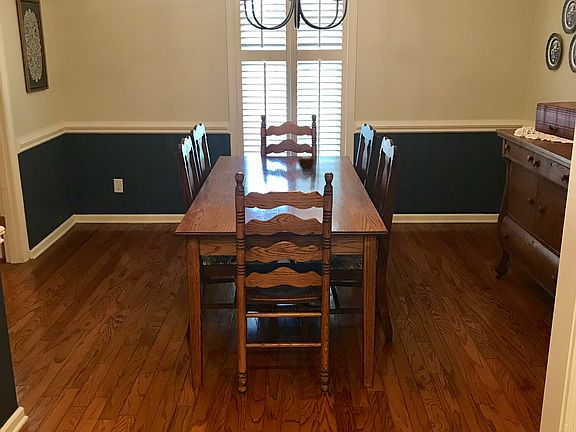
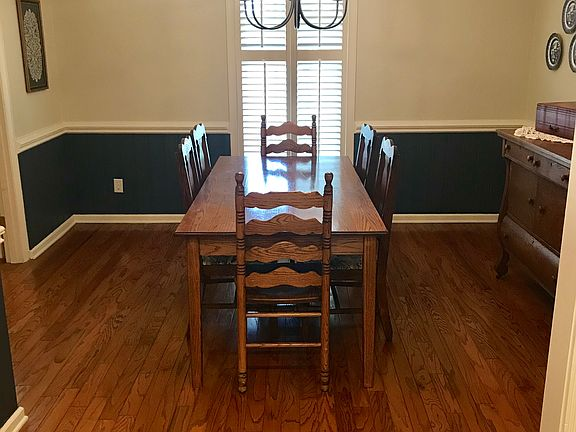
- candle (306, 162)
